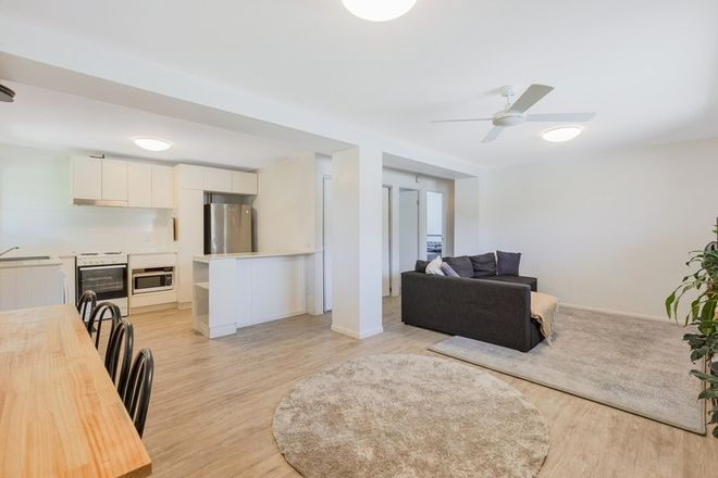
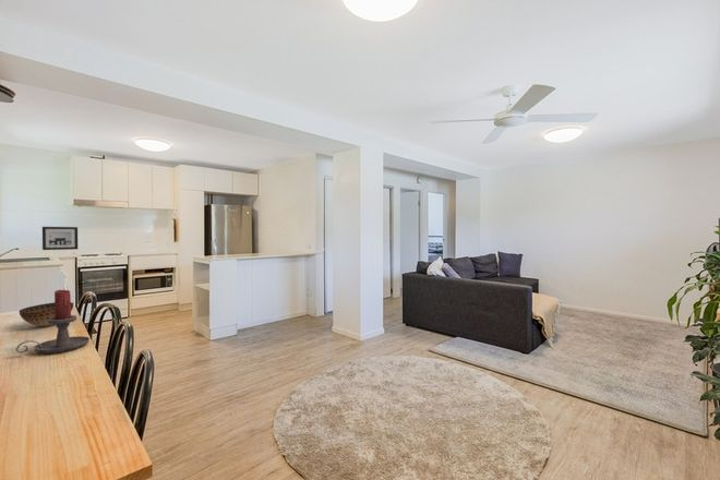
+ wall art (60, 238)
+ candle holder (55, 320)
+ bowl (47, 315)
